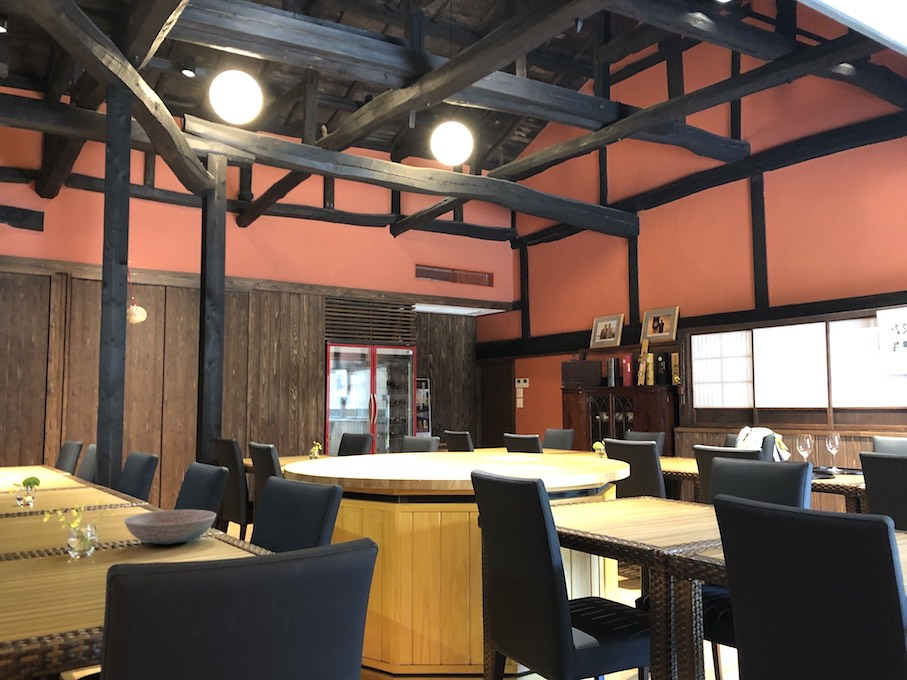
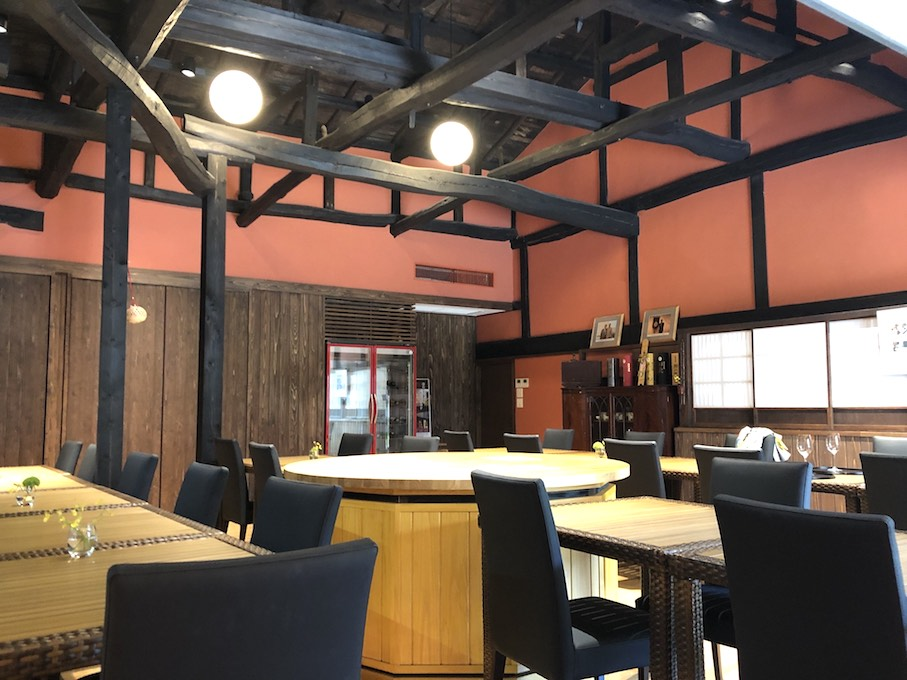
- dish (170, 529)
